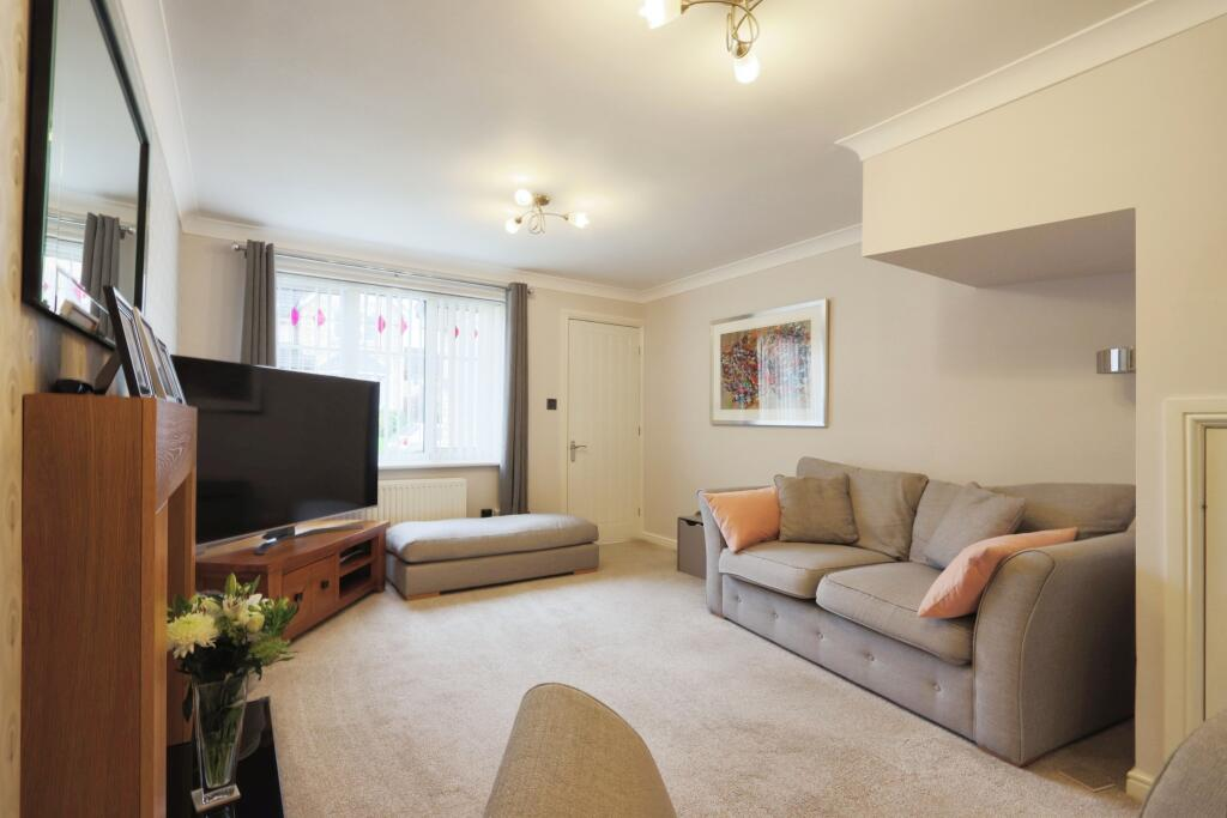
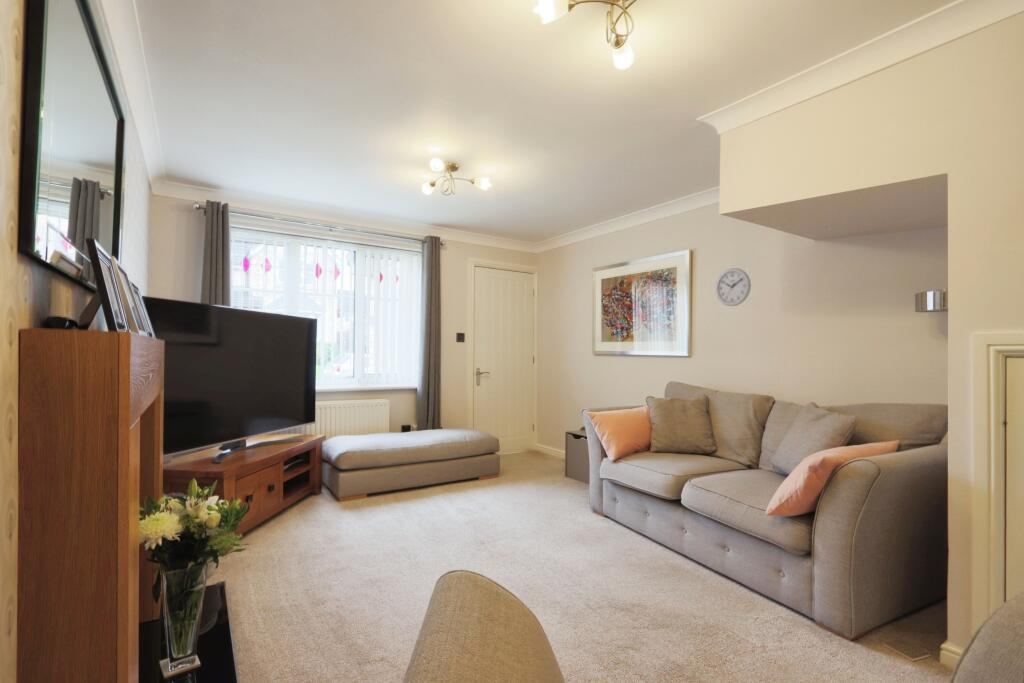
+ wall clock (732, 287)
